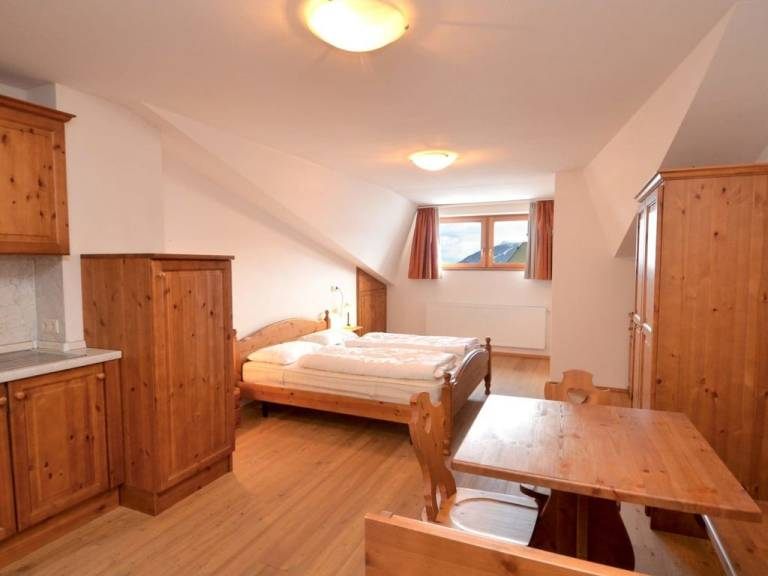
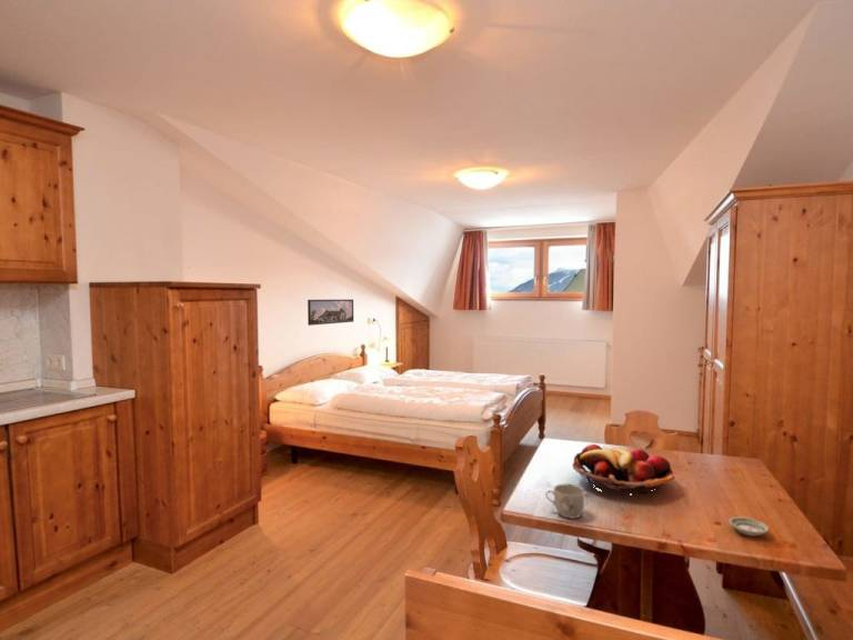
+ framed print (332, 311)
+ mug (564, 500)
+ saucer (747, 528)
+ fruit basket (621, 466)
